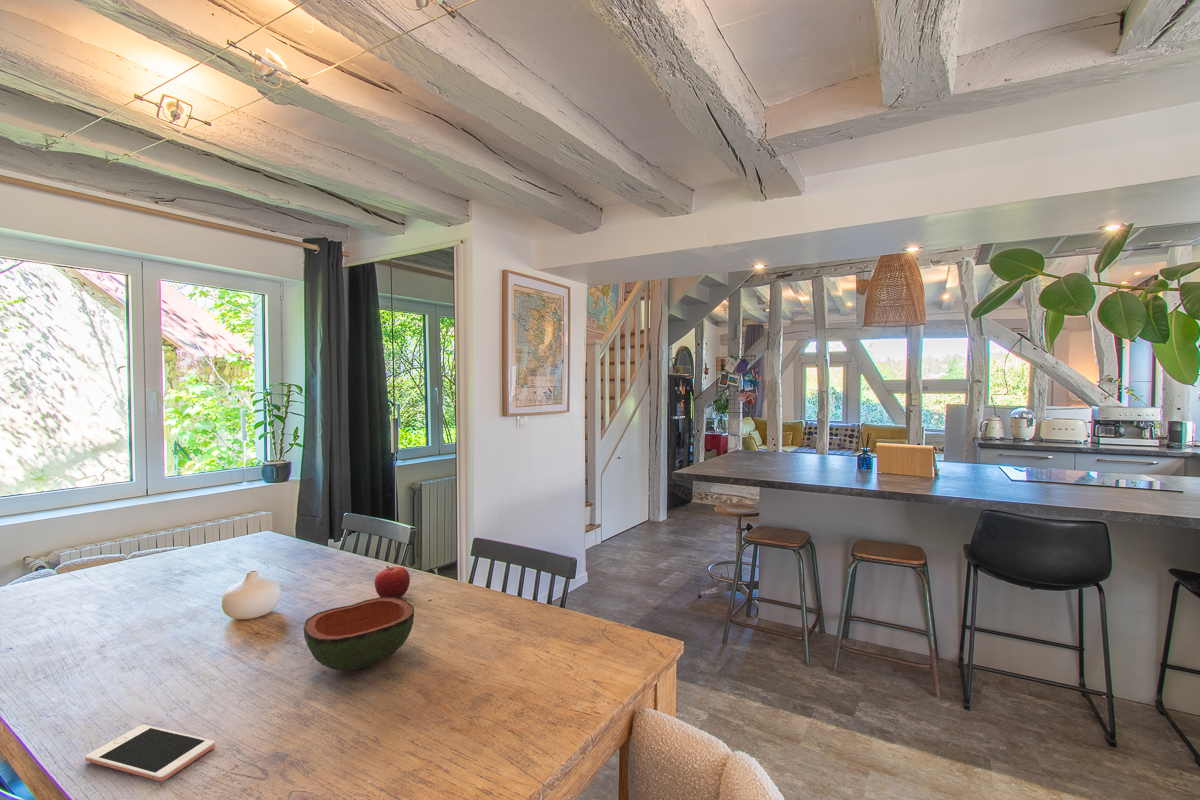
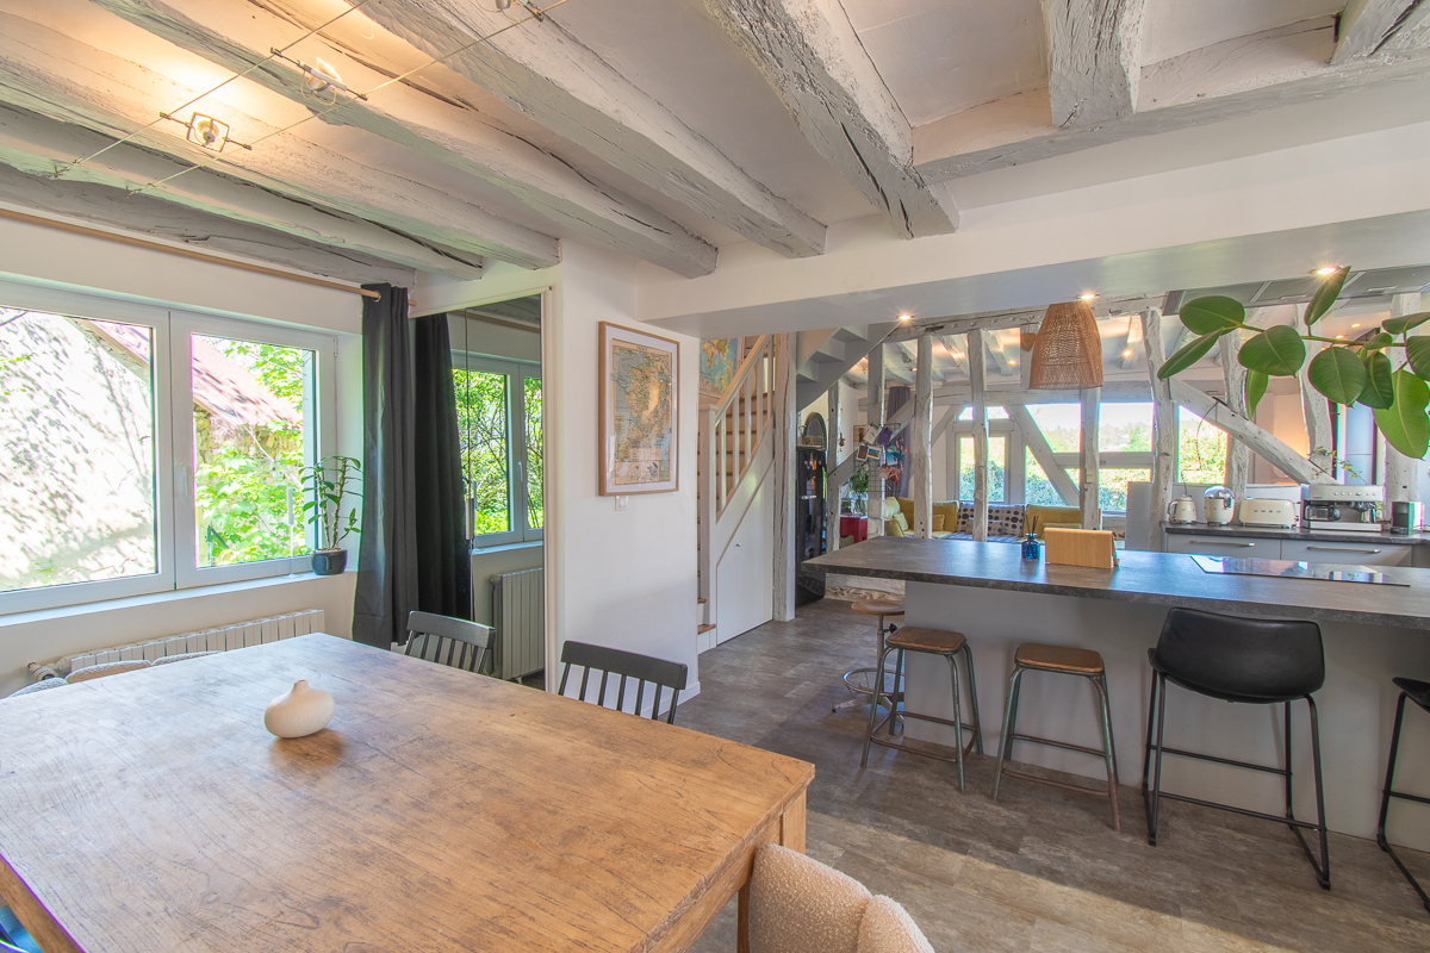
- fruit (392, 582)
- cell phone (151, 751)
- bowl (361, 638)
